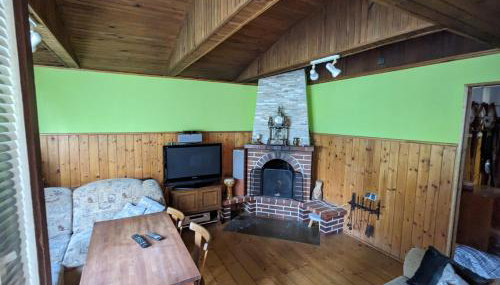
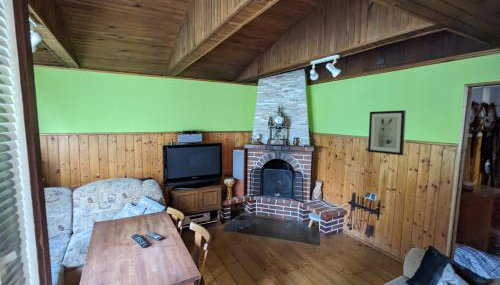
+ wall art (385, 132)
